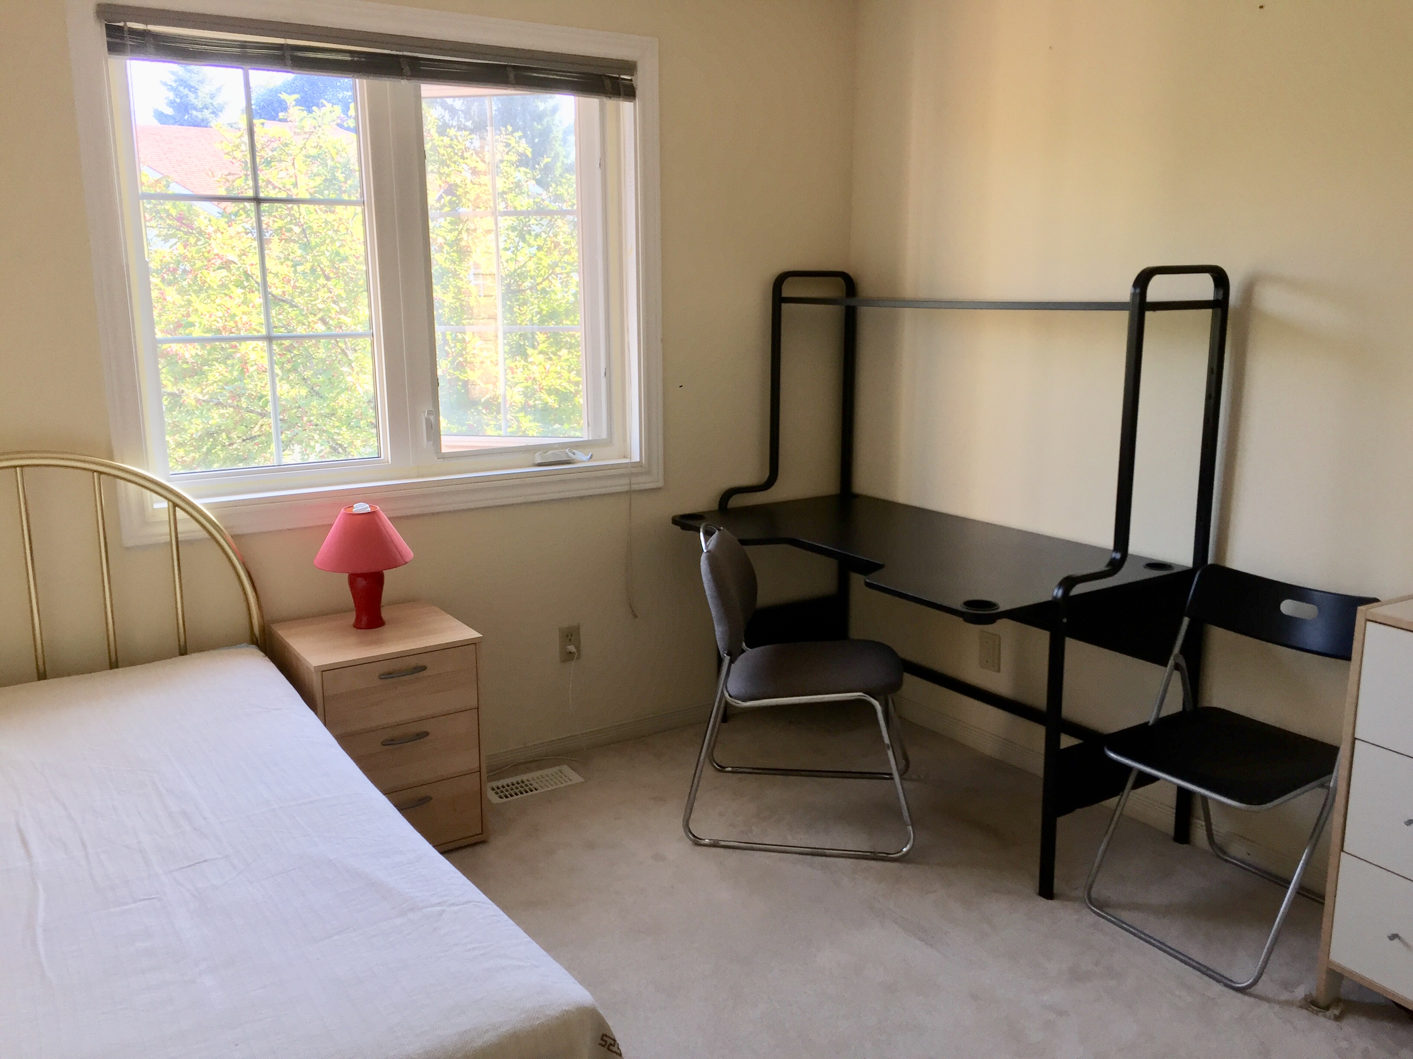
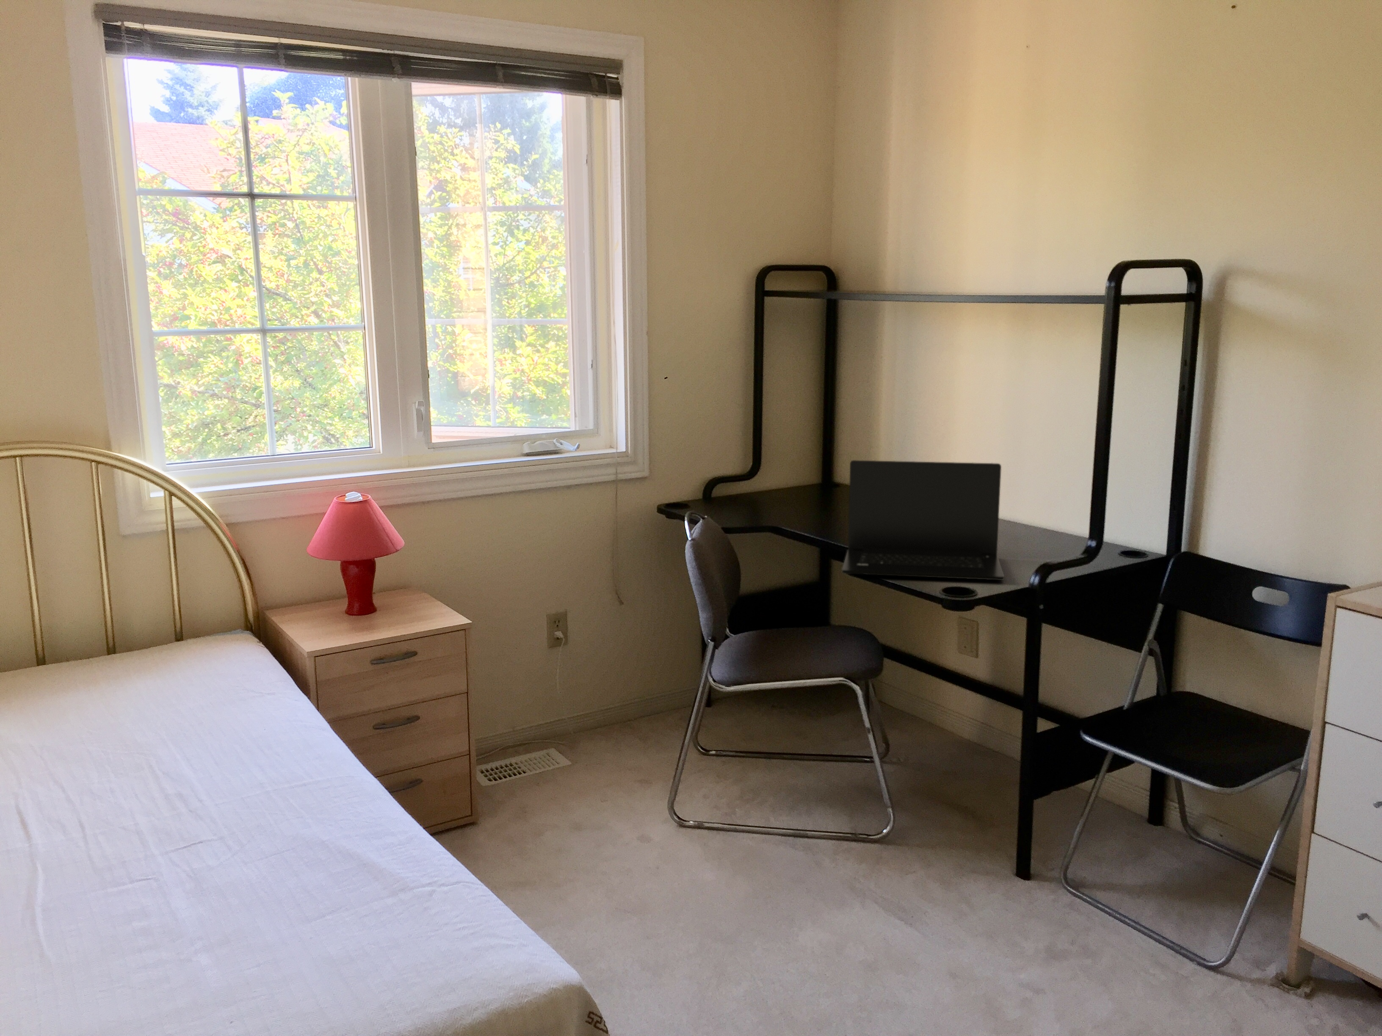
+ laptop (923, 518)
